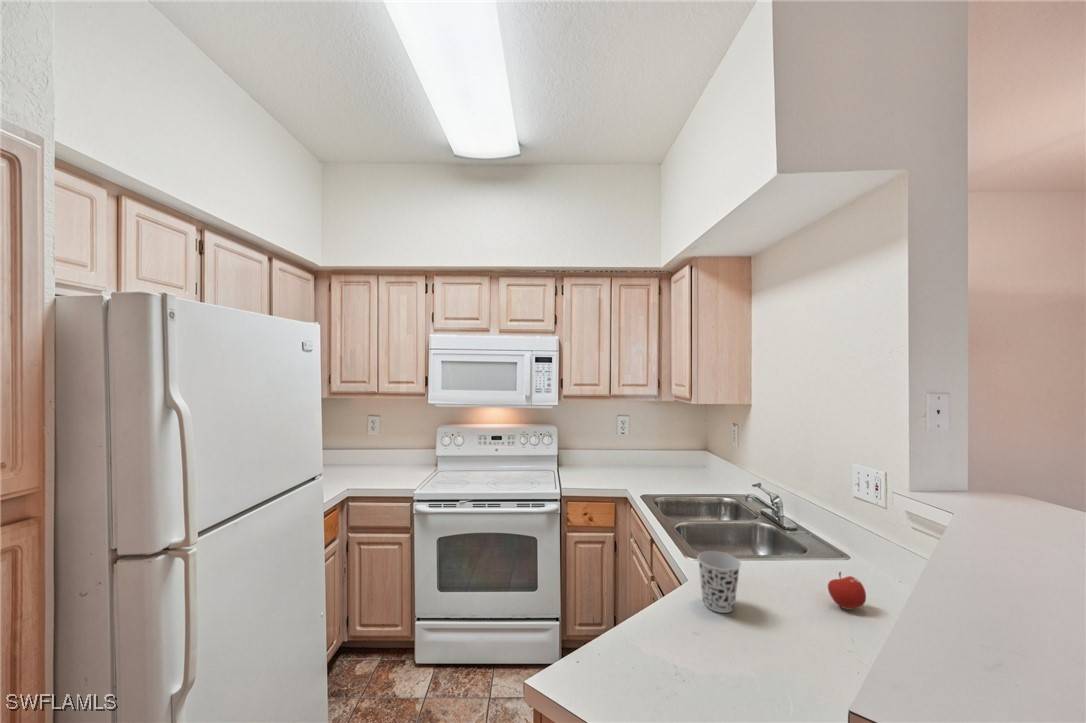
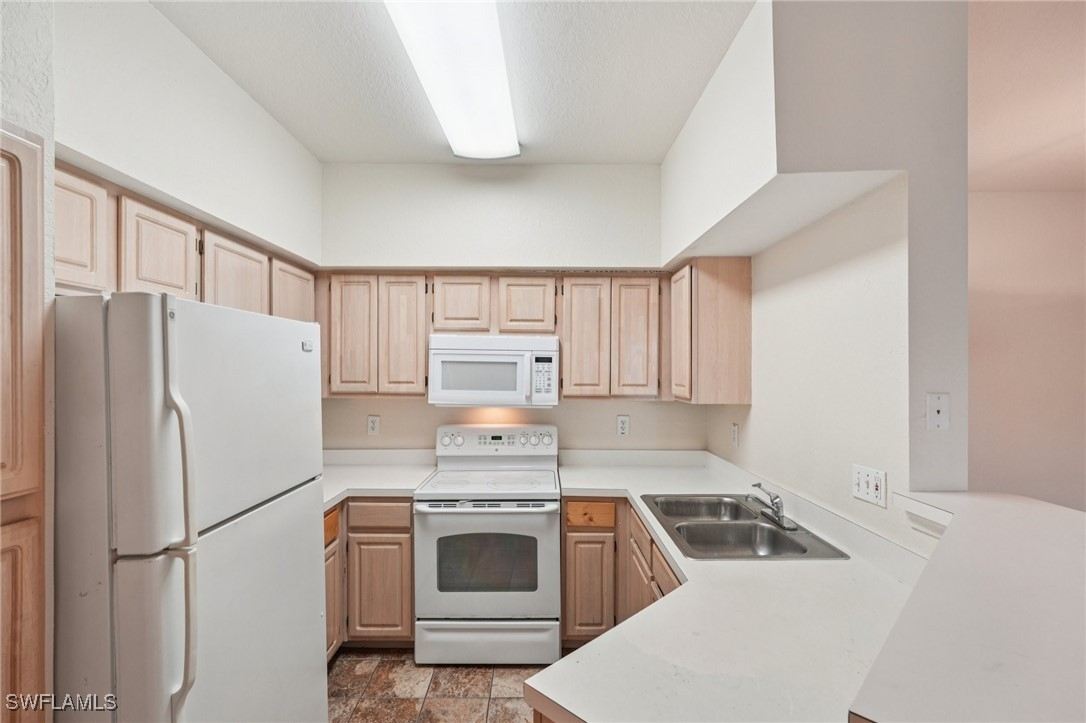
- cup (718, 582)
- fruit (846, 591)
